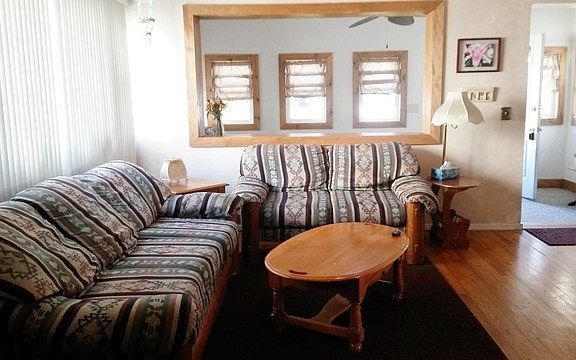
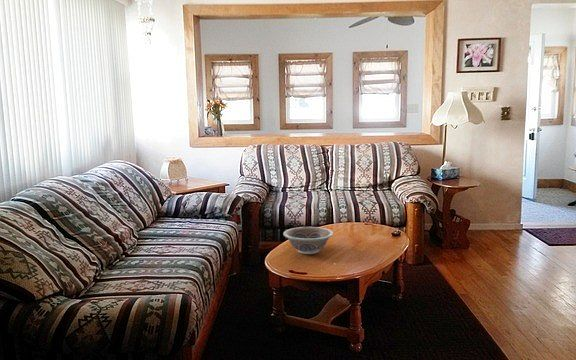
+ decorative bowl (308, 241)
